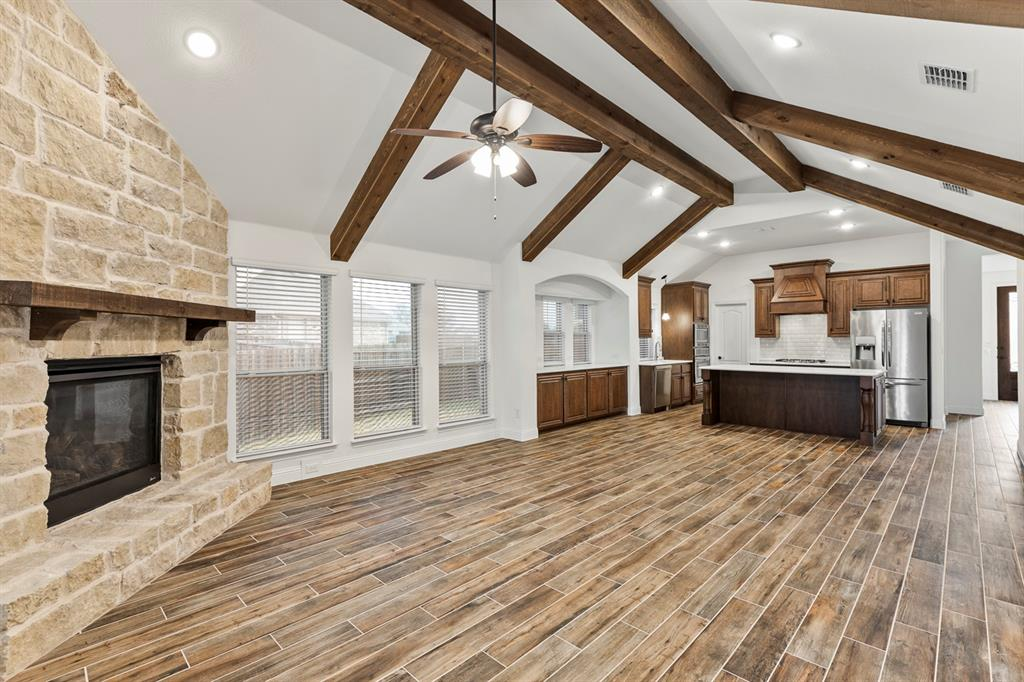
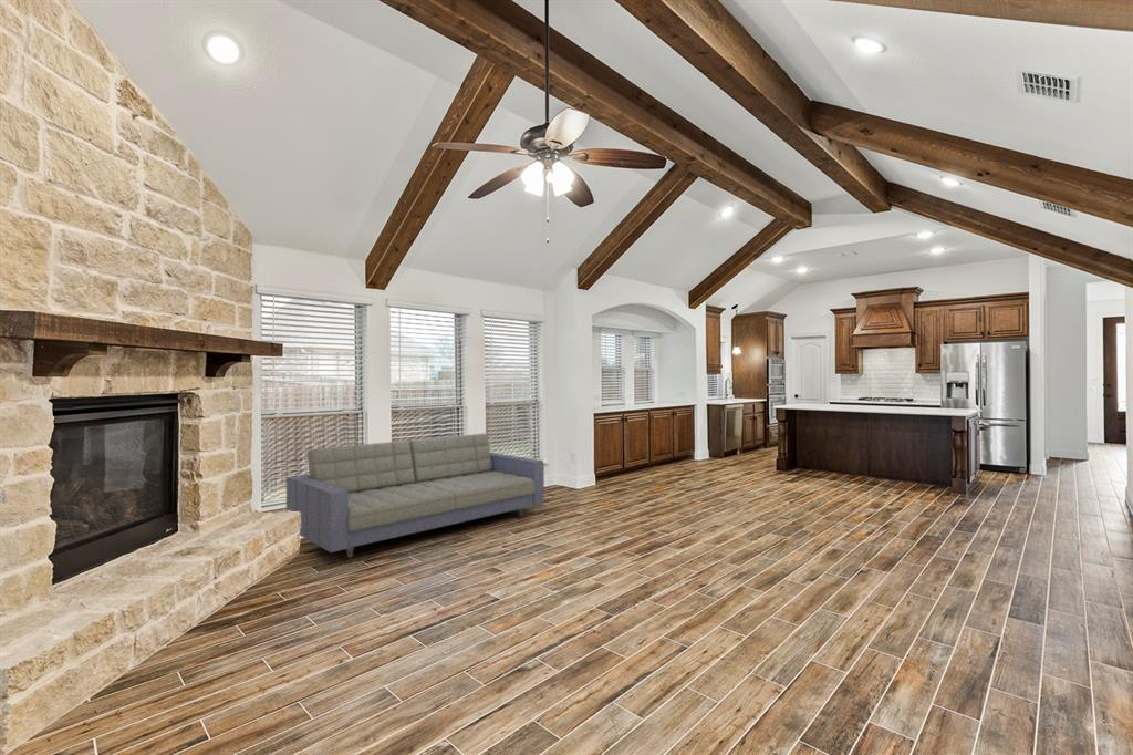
+ sofa (426, 484)
